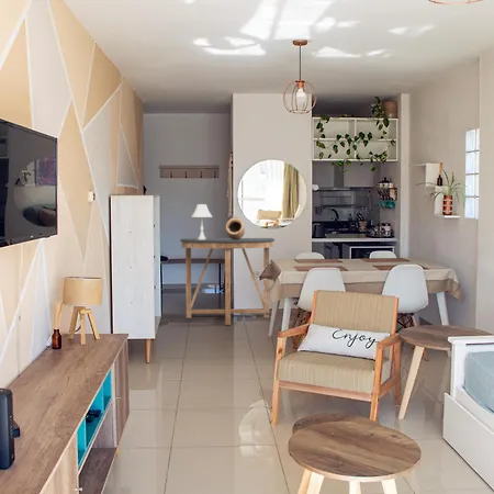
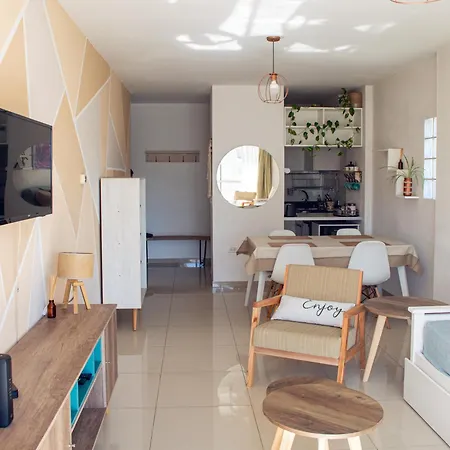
- vessel (236, 227)
- table lamp (201, 221)
- console table (227, 280)
